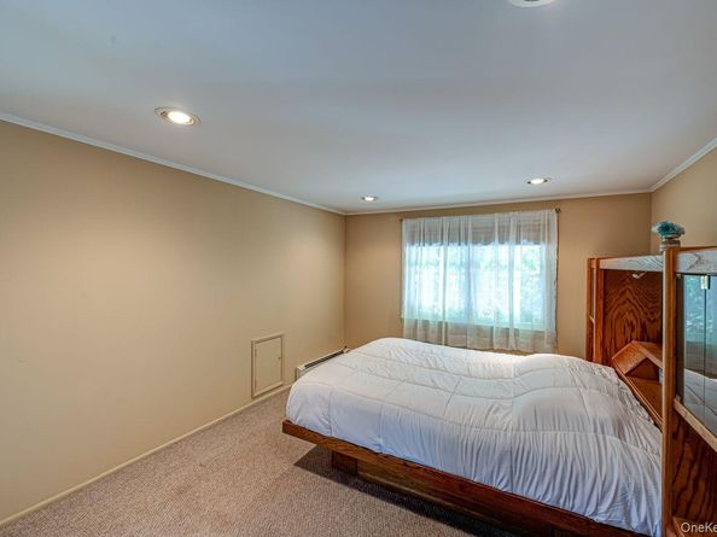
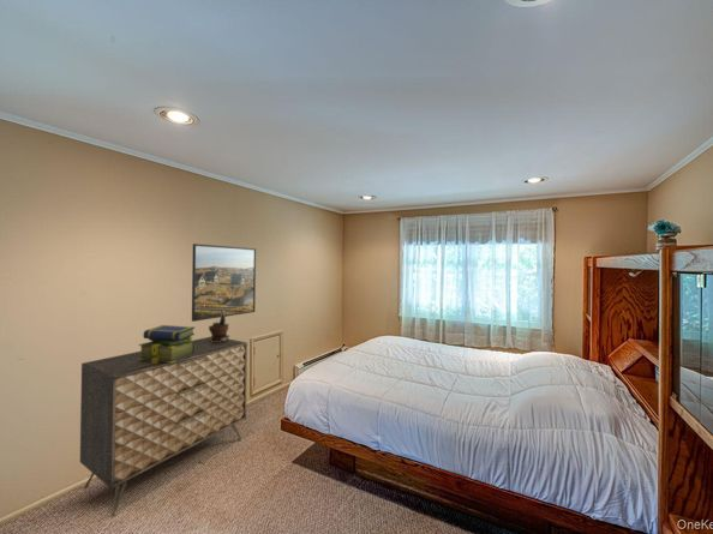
+ stack of books (169, 342)
+ potted plant (218, 325)
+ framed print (227, 281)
+ dresser (174, 406)
